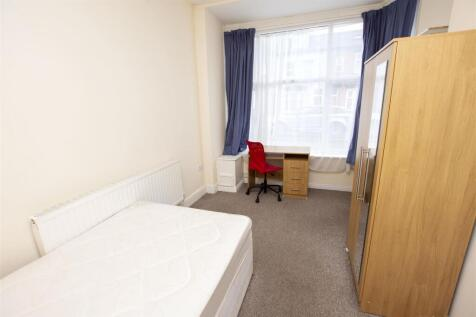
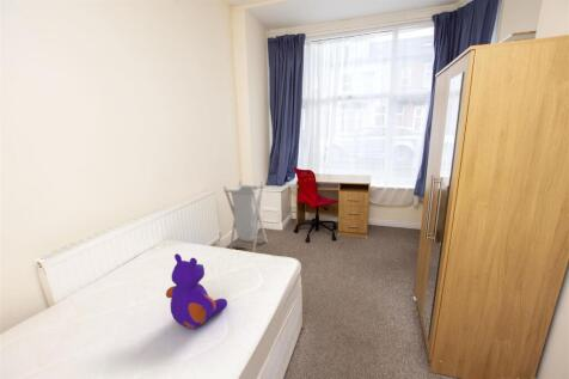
+ laundry hamper (246, 215)
+ stuffed bear (196, 285)
